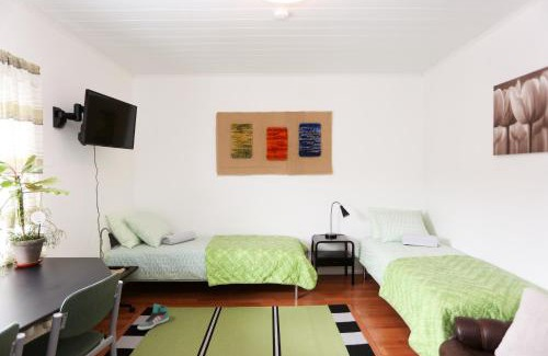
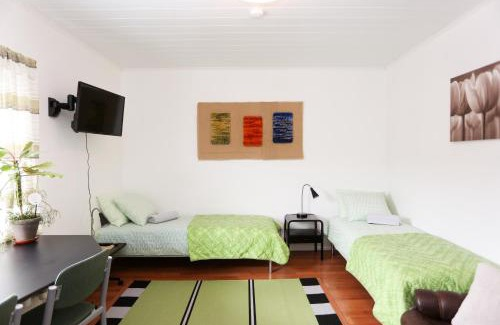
- sneaker (153, 314)
